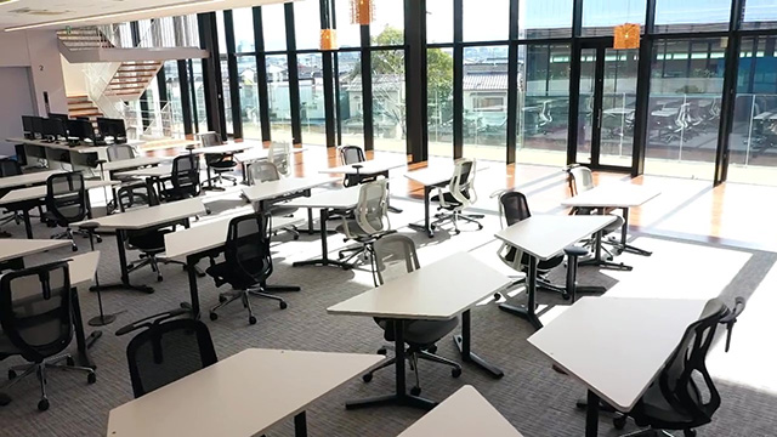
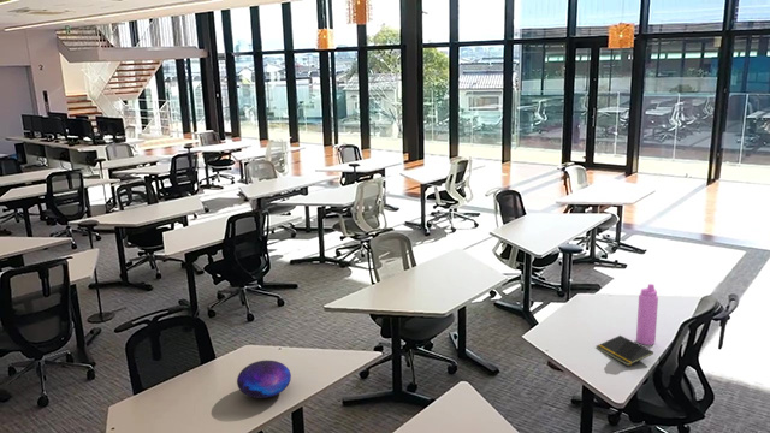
+ water bottle (647, 313)
+ notepad (623, 350)
+ decorative orb (263, 378)
